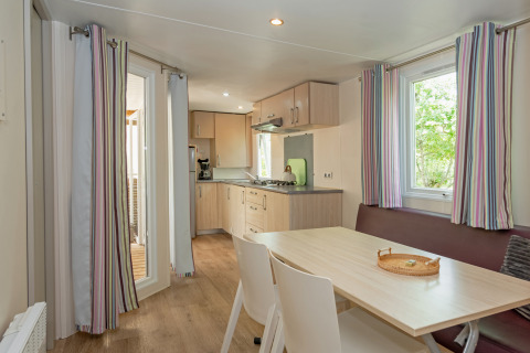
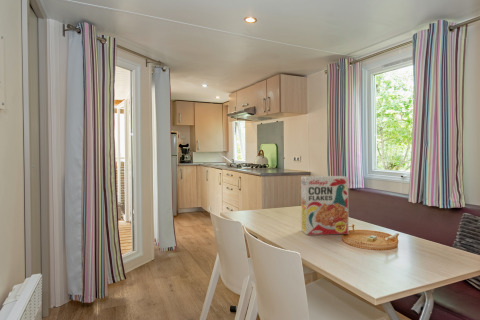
+ cereal box (324, 204)
